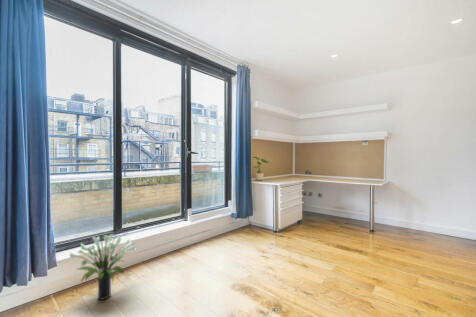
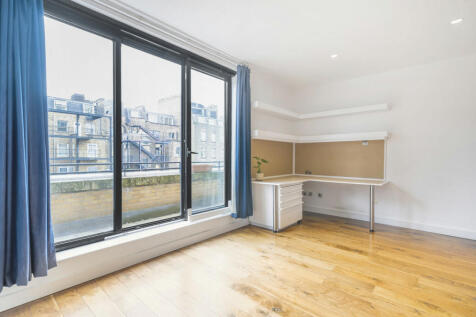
- potted plant (105, 264)
